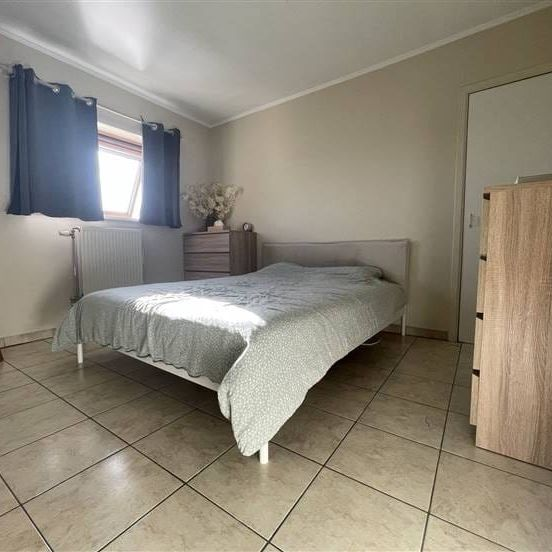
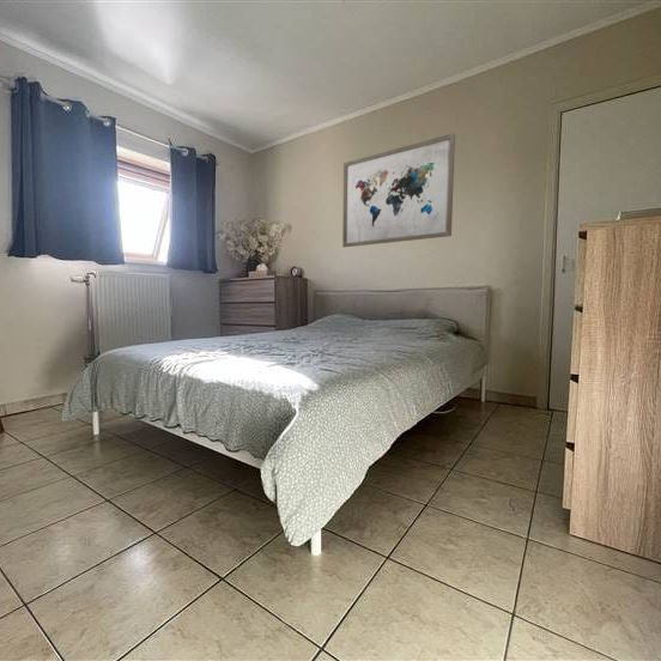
+ wall art (393, 196)
